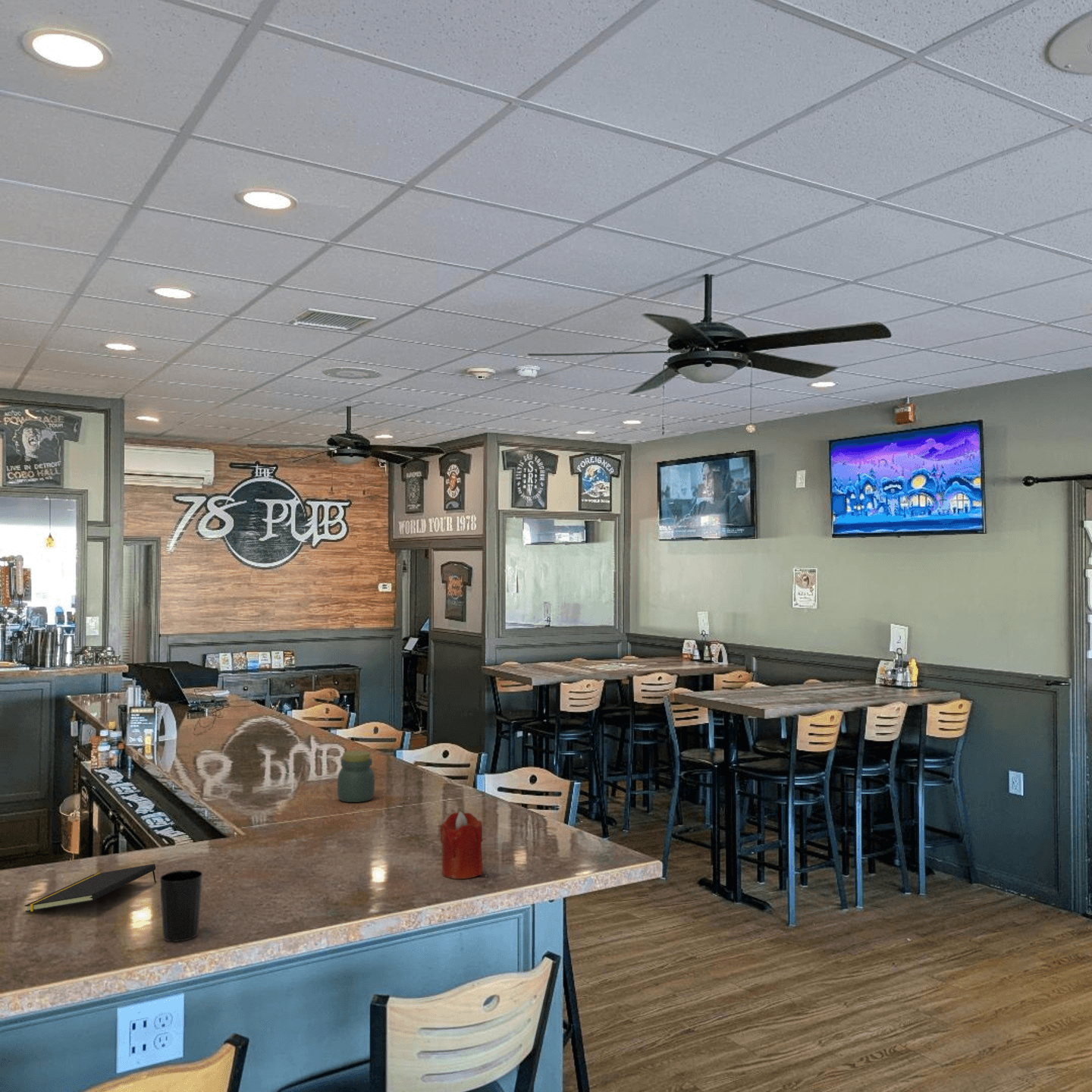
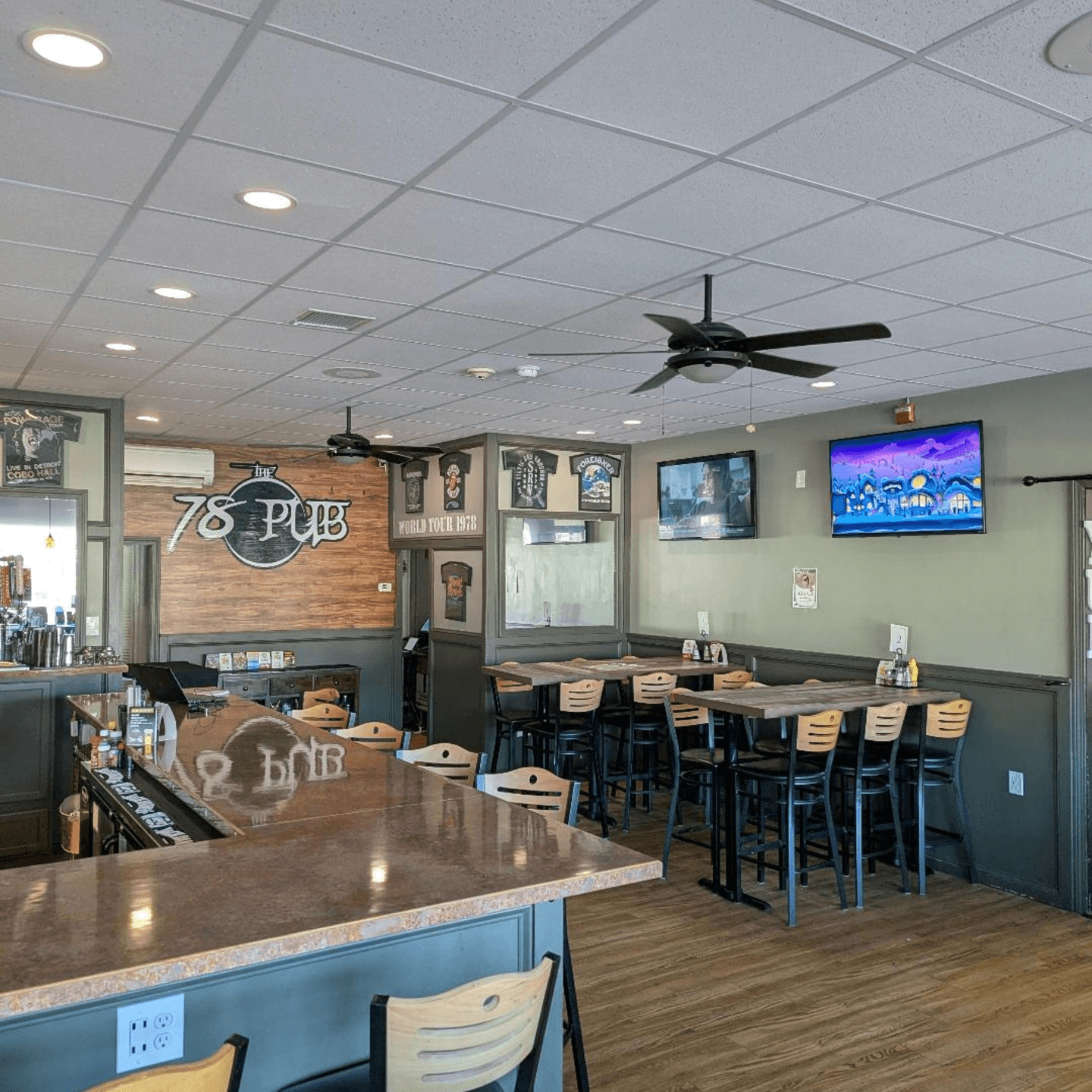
- cup (180, 905)
- notepad (93, 886)
- jar (356, 776)
- candle (462, 842)
